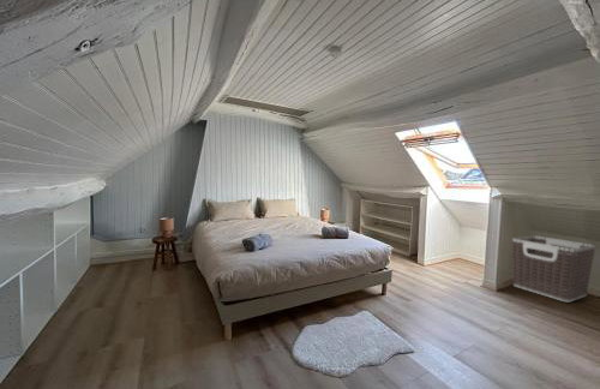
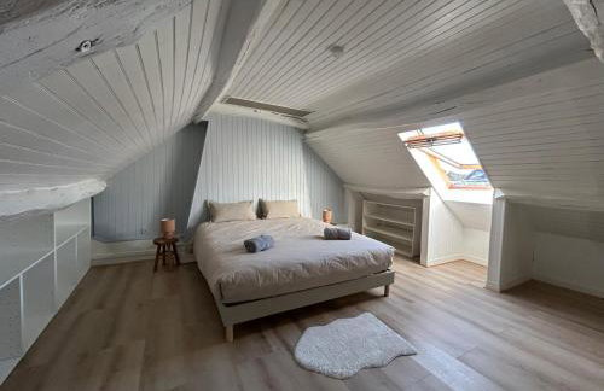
- clothes hamper (550, 265)
